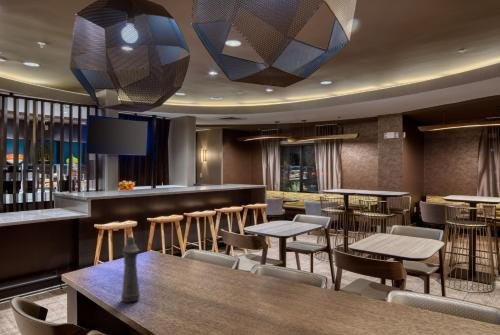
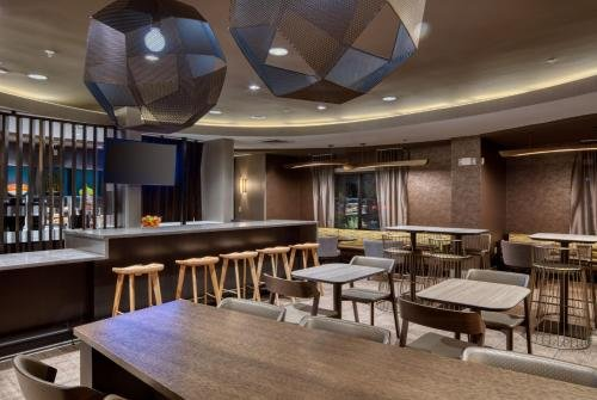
- bottle (130, 268)
